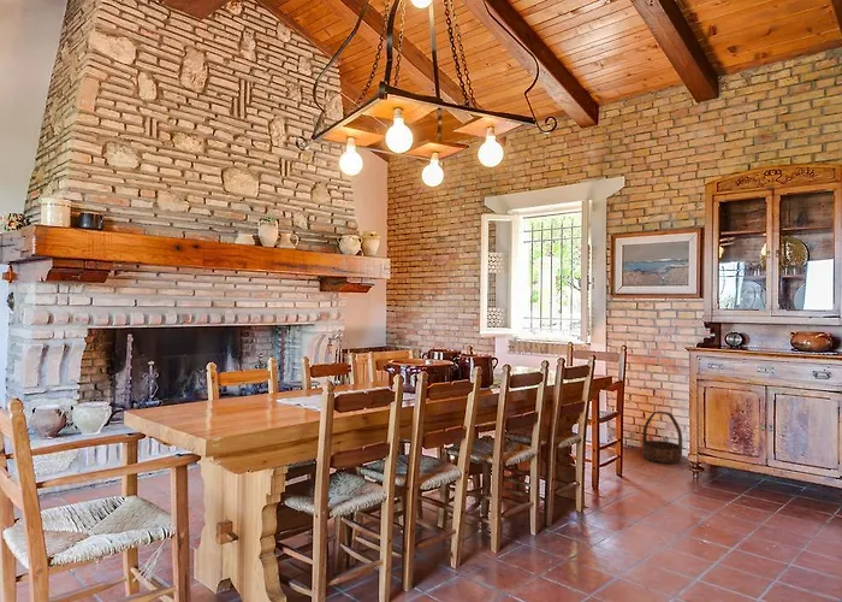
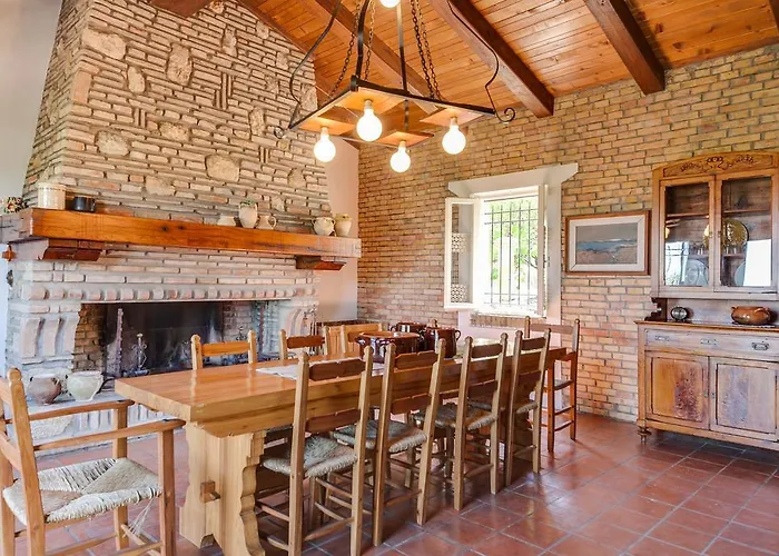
- basket (660, 441)
